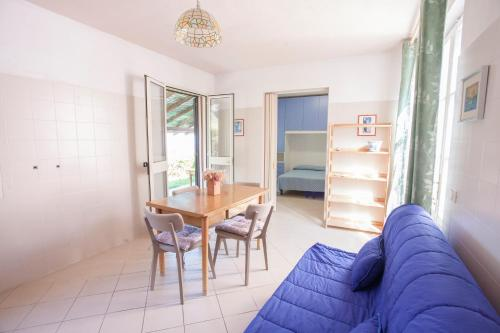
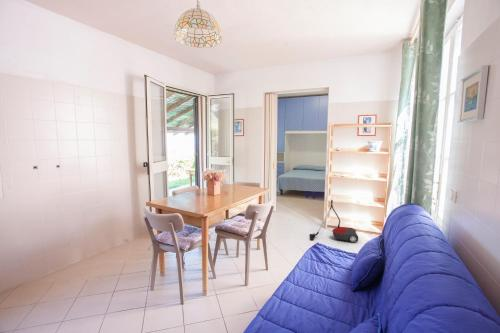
+ vacuum cleaner (337, 216)
